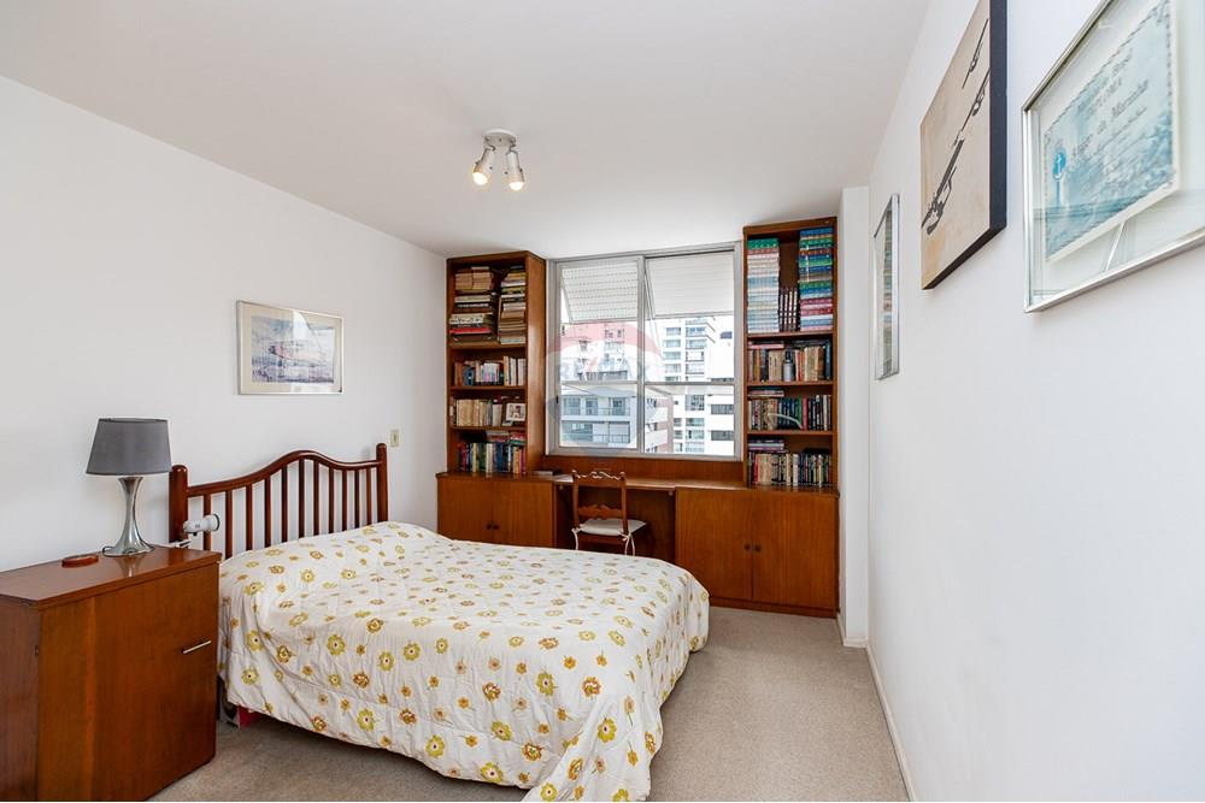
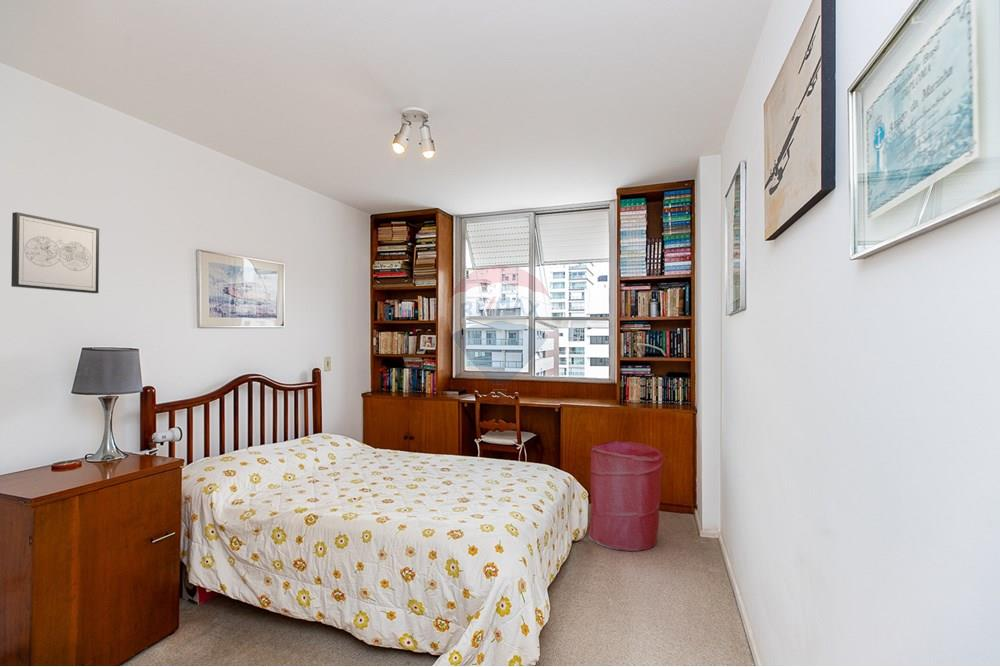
+ wall art (58, 255)
+ laundry hamper (625, 491)
